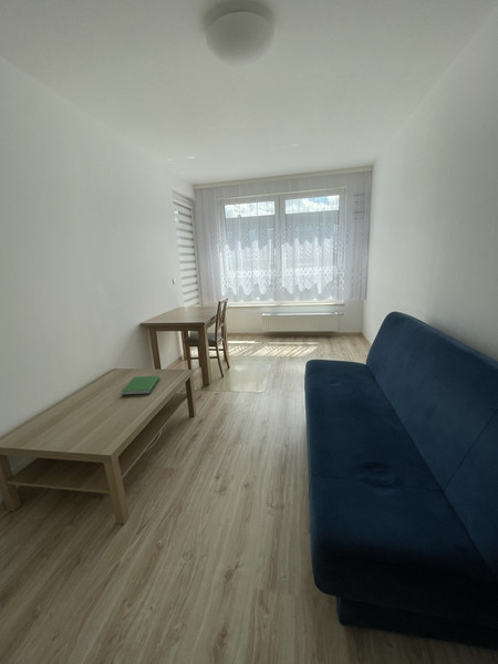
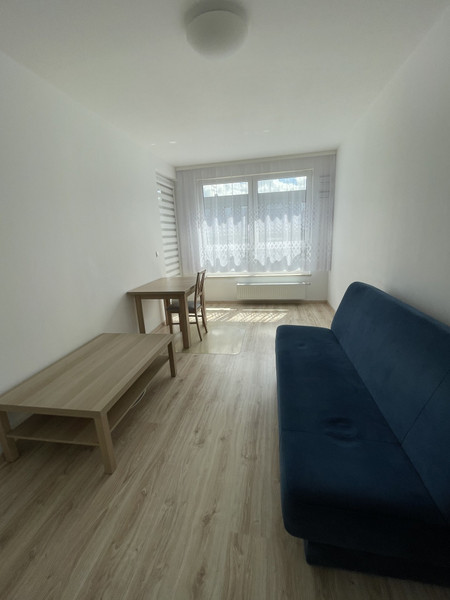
- hardcover book (142, 384)
